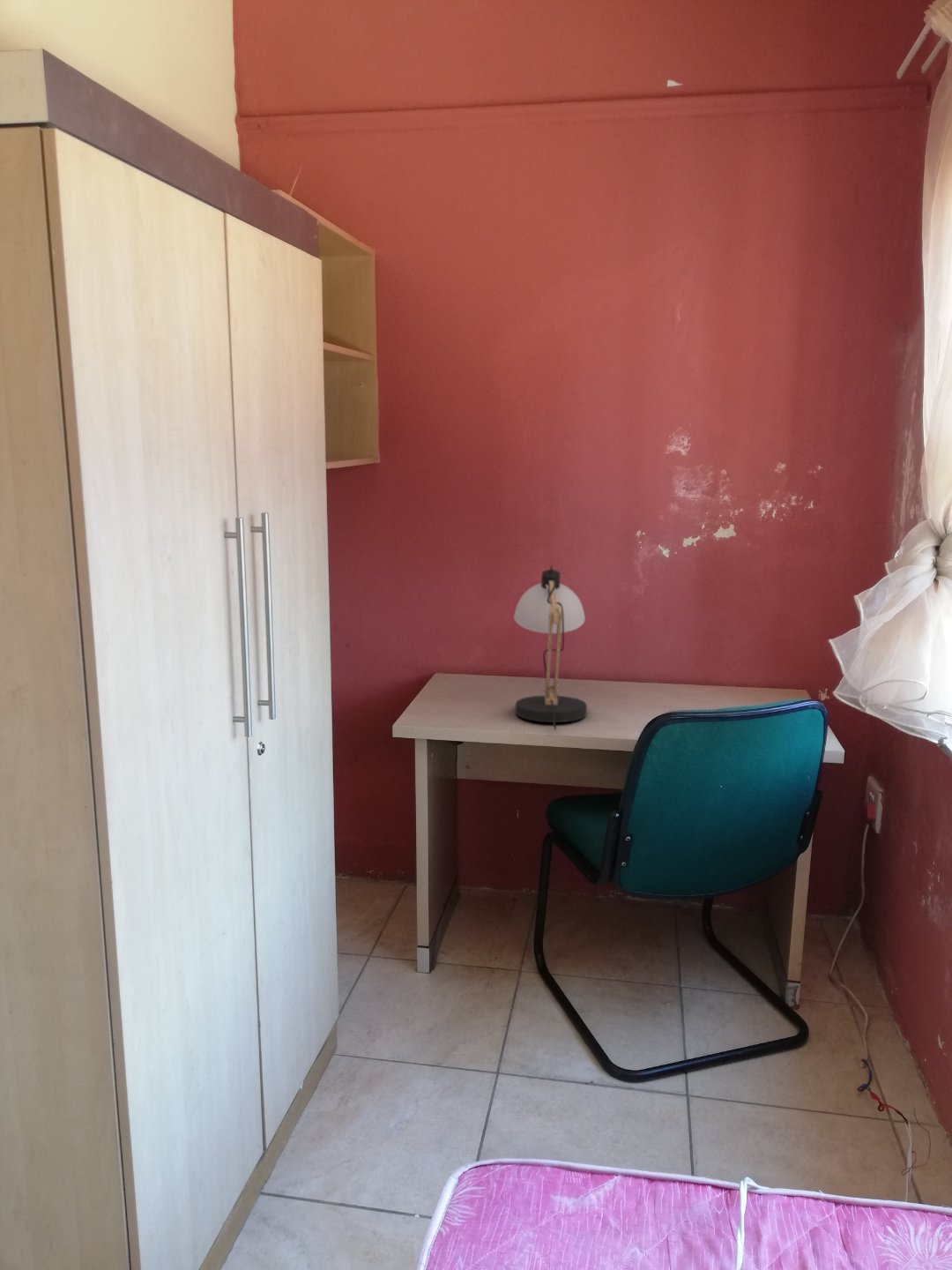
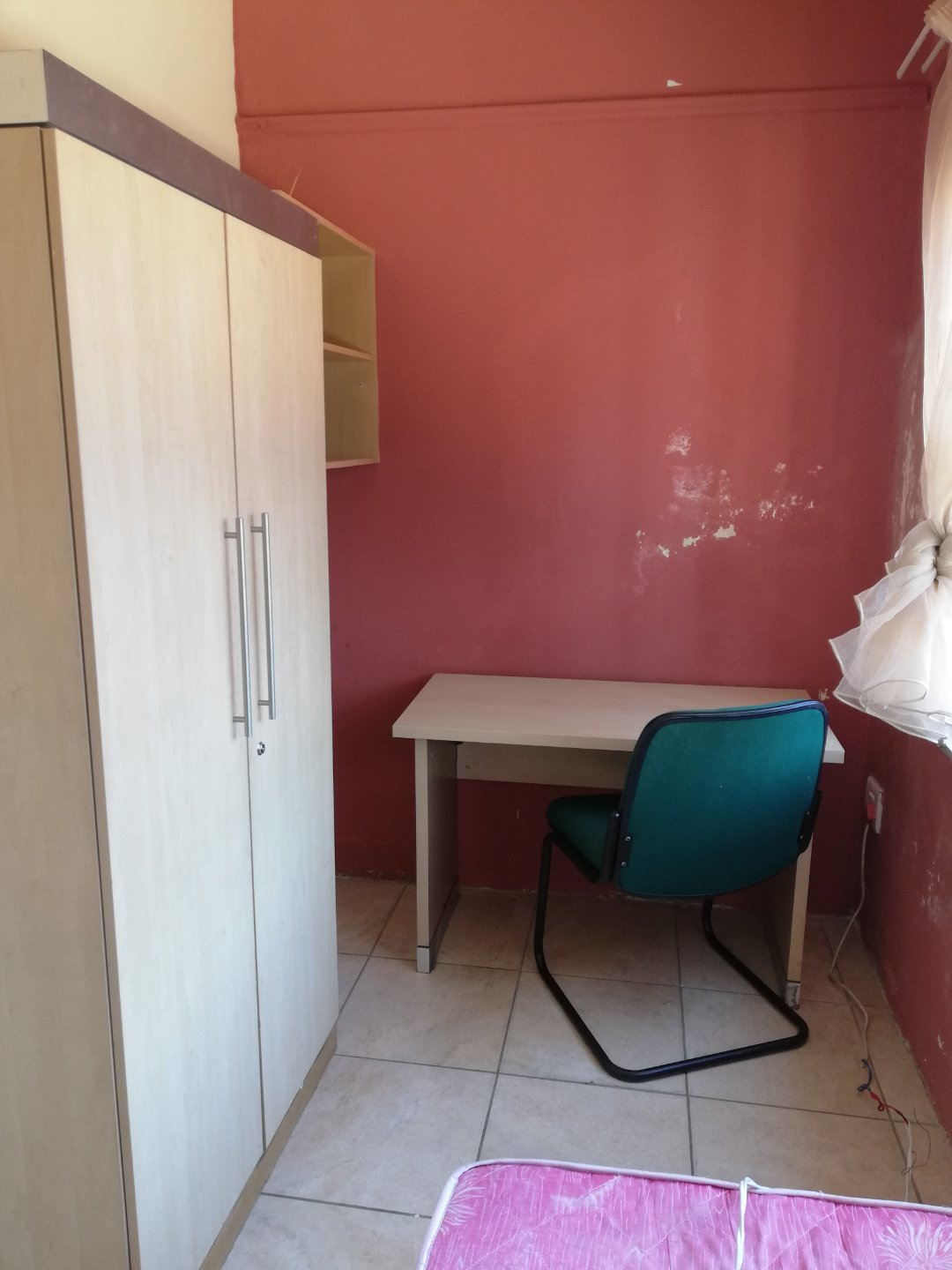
- desk lamp (551, 639)
